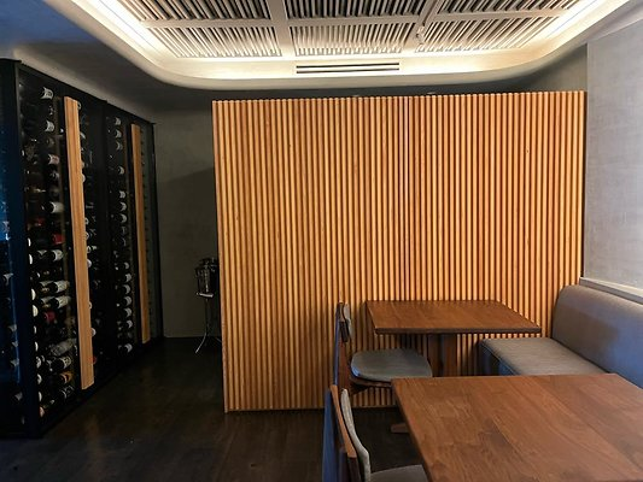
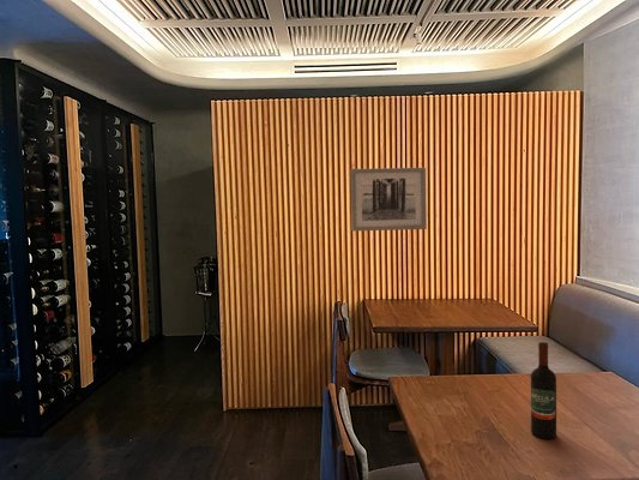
+ wall art (388, 199)
+ wine bottle (543, 388)
